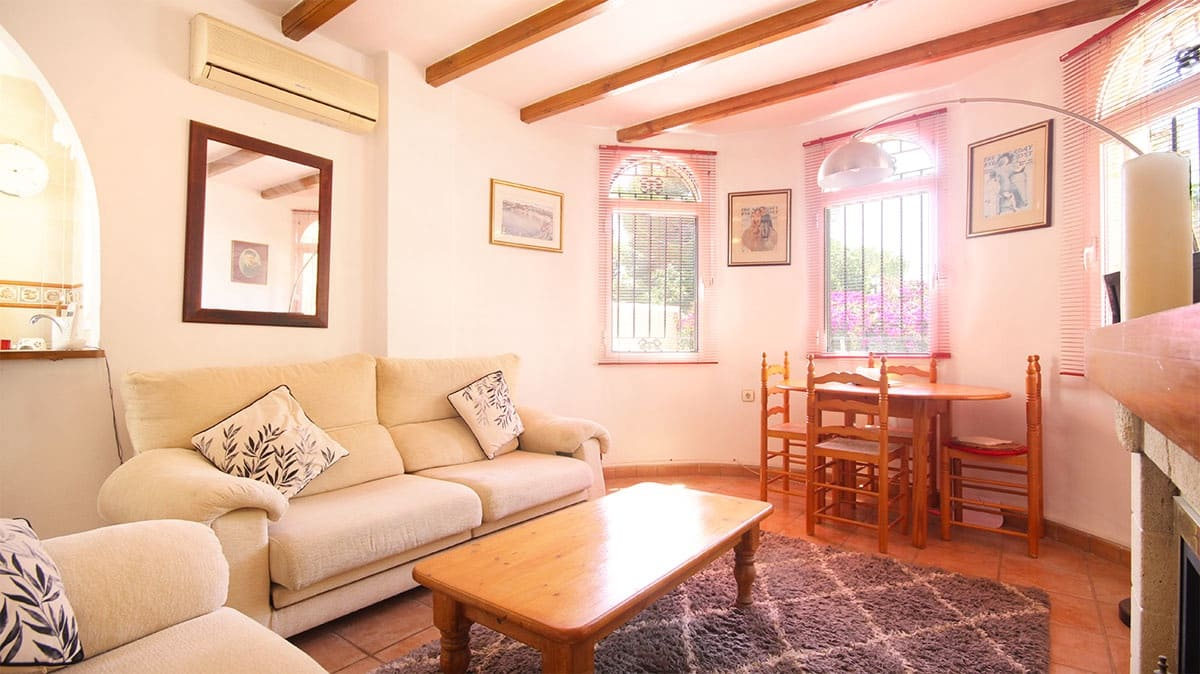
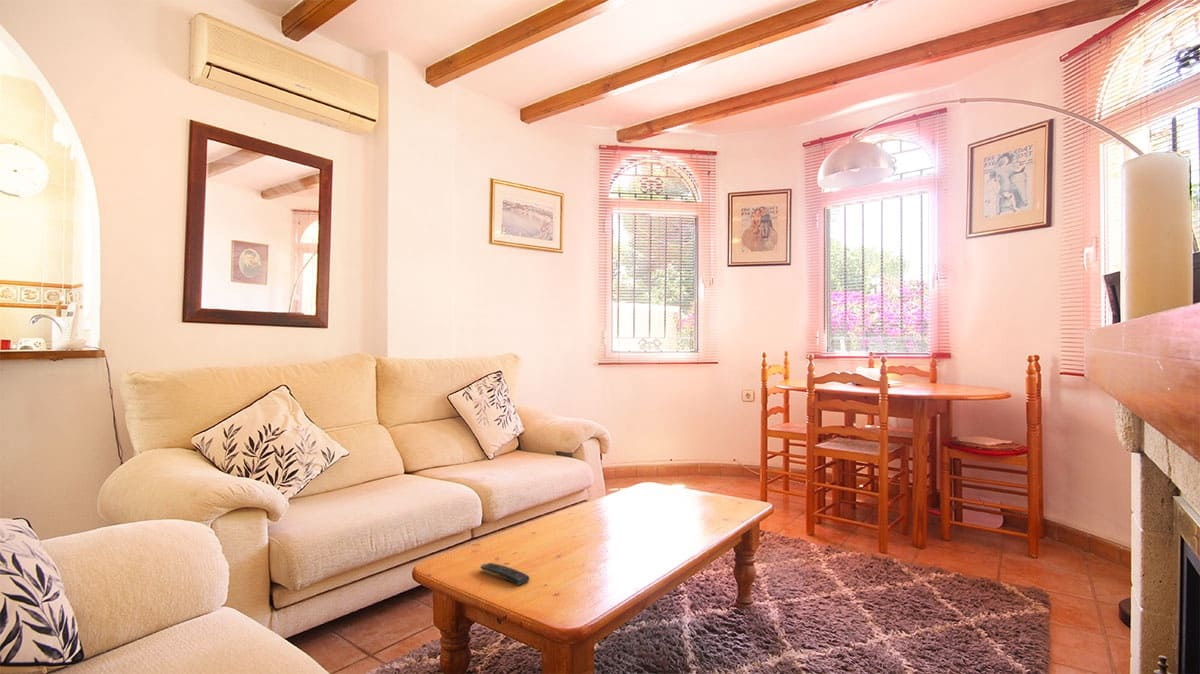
+ remote control (502, 572)
